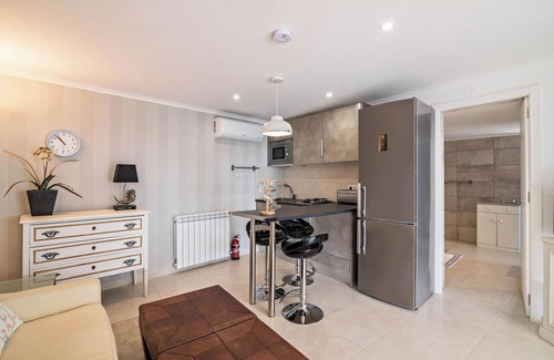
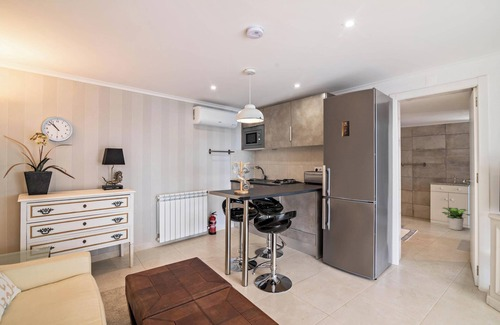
+ potted plant (457, 219)
